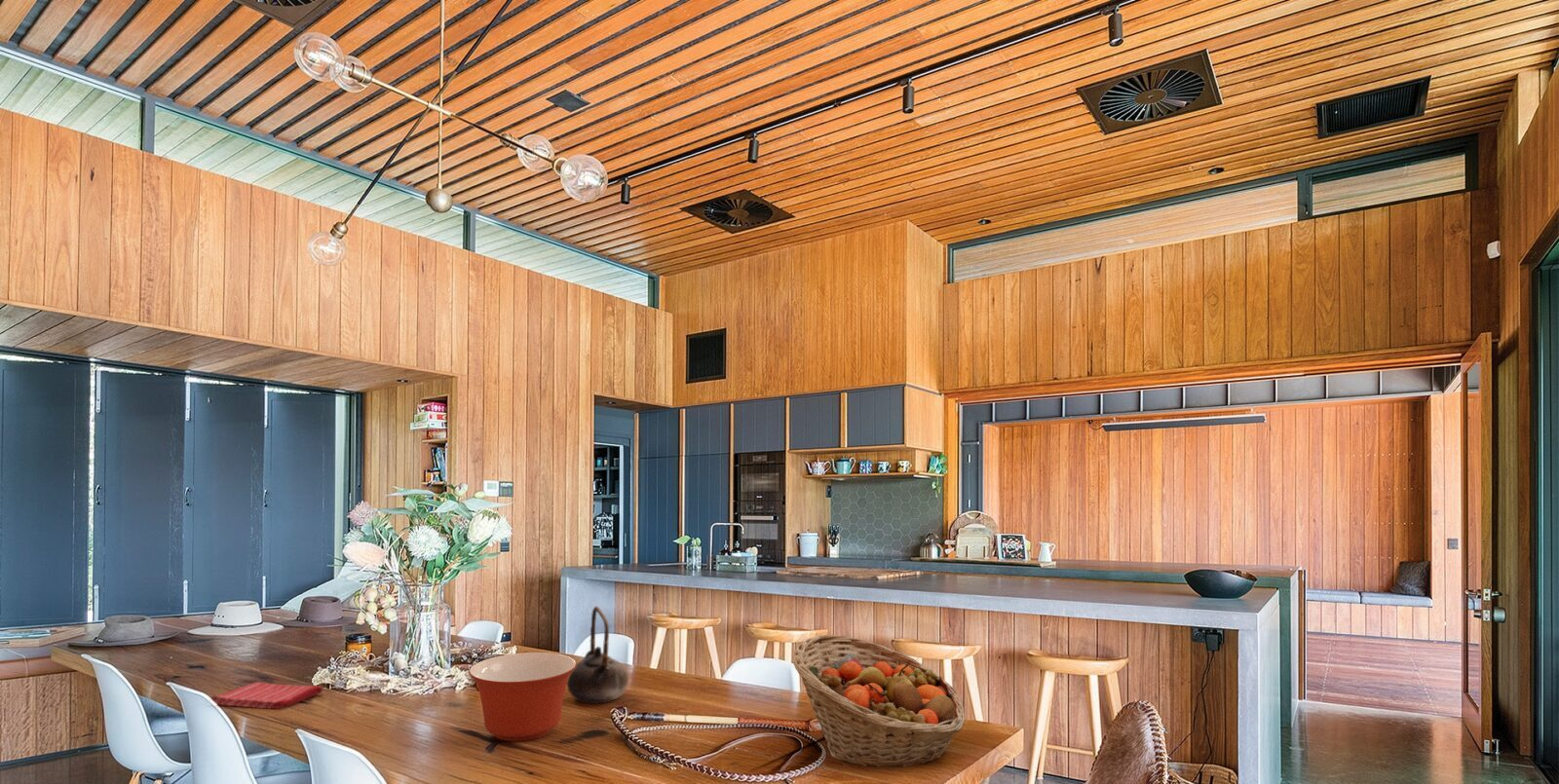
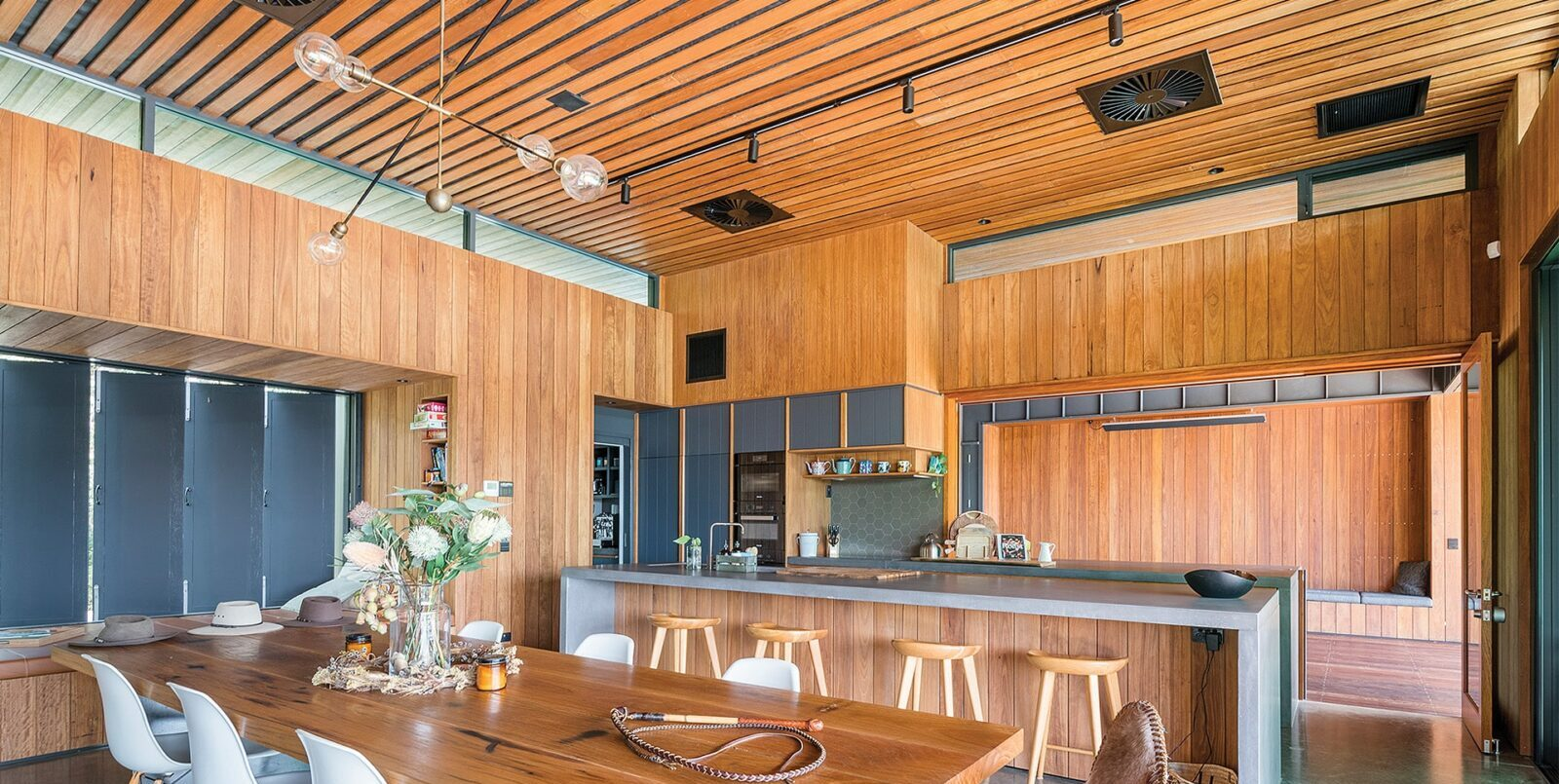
- mixing bowl (522, 699)
- fruit basket (878, 696)
- teapot (602, 653)
- dish towel (267, 693)
